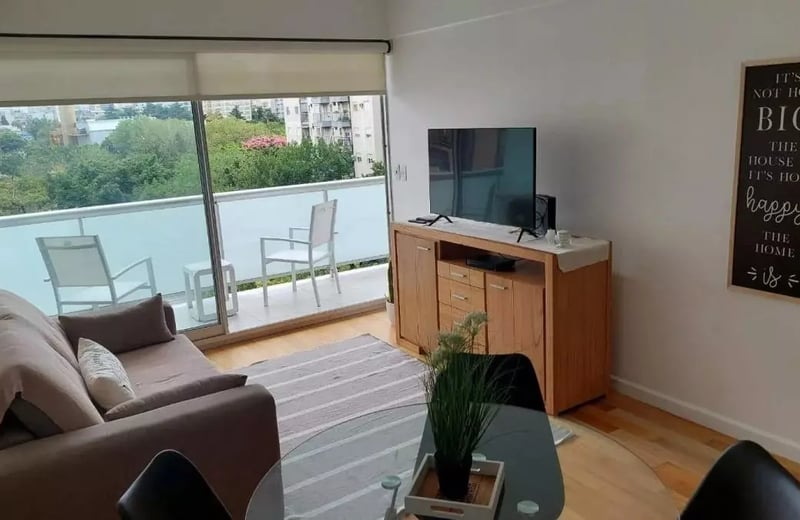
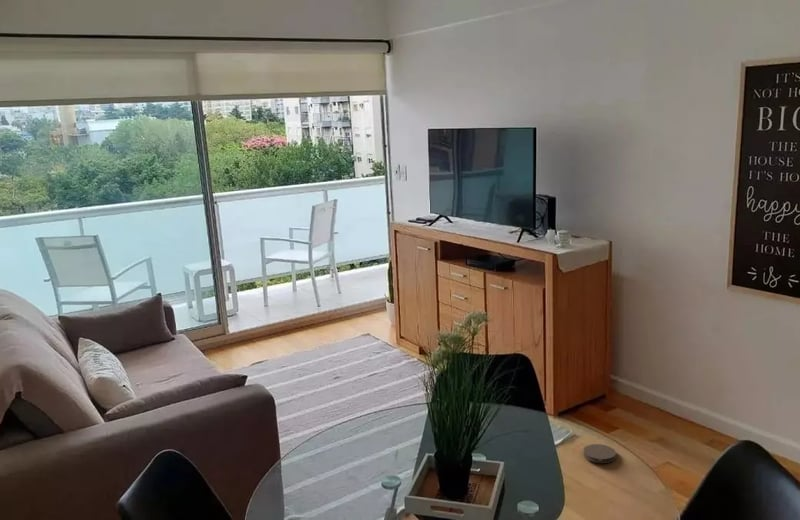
+ coaster (599, 453)
